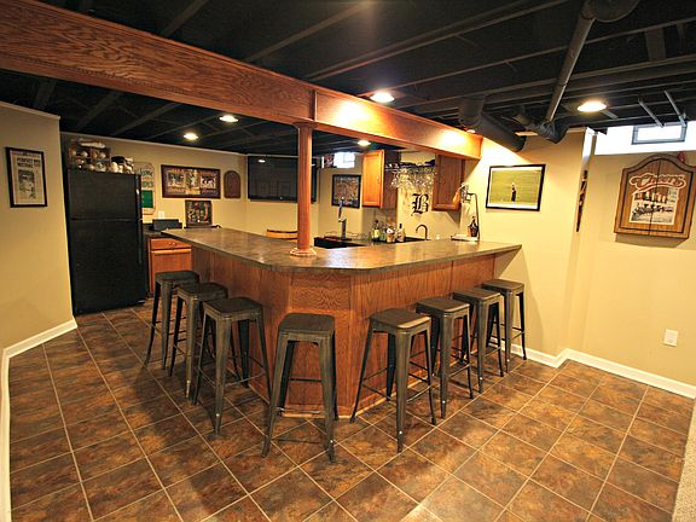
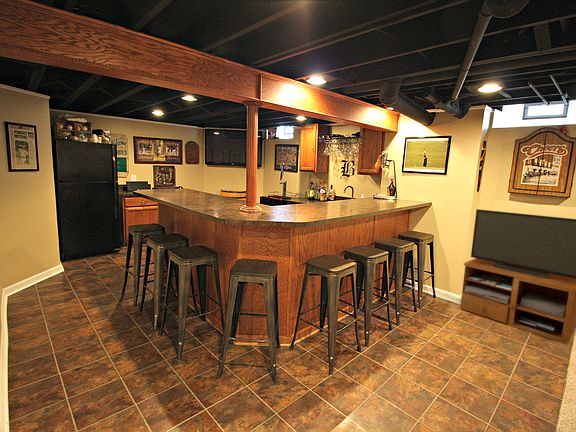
+ tv stand (521, 267)
